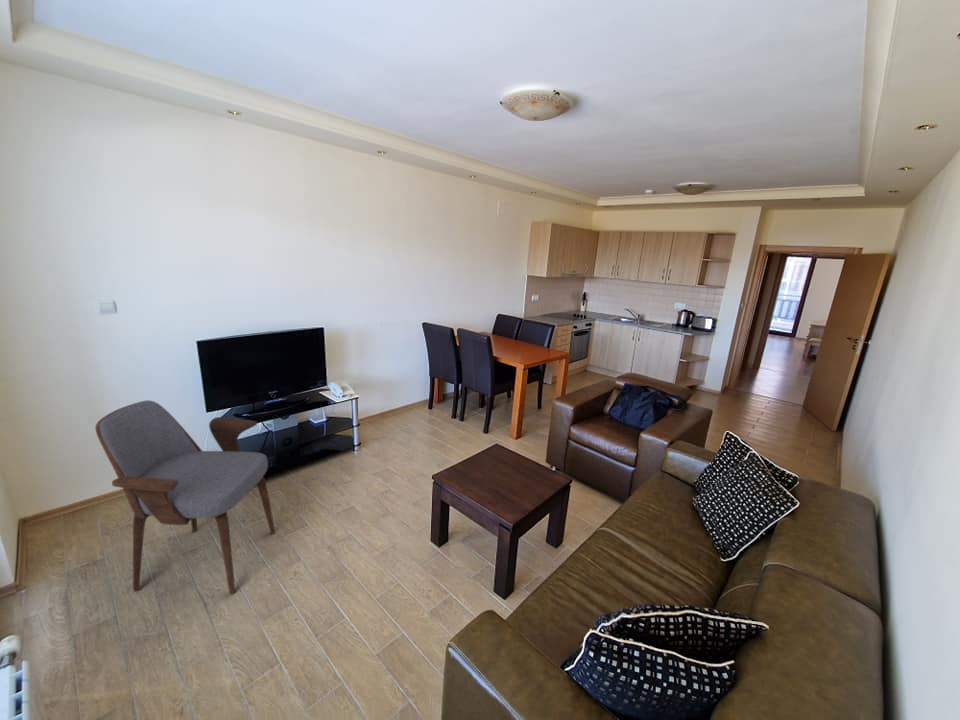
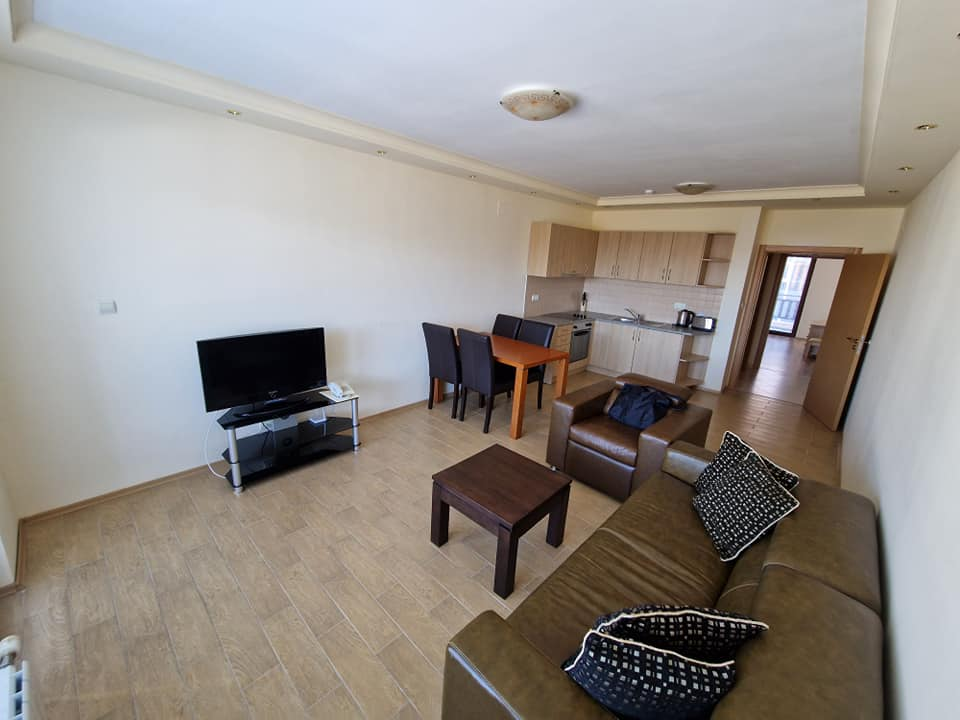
- armchair (191, 489)
